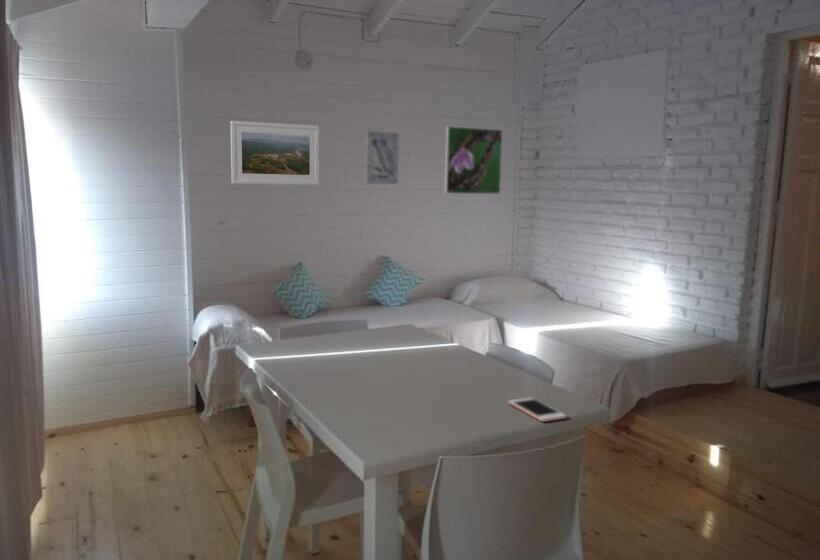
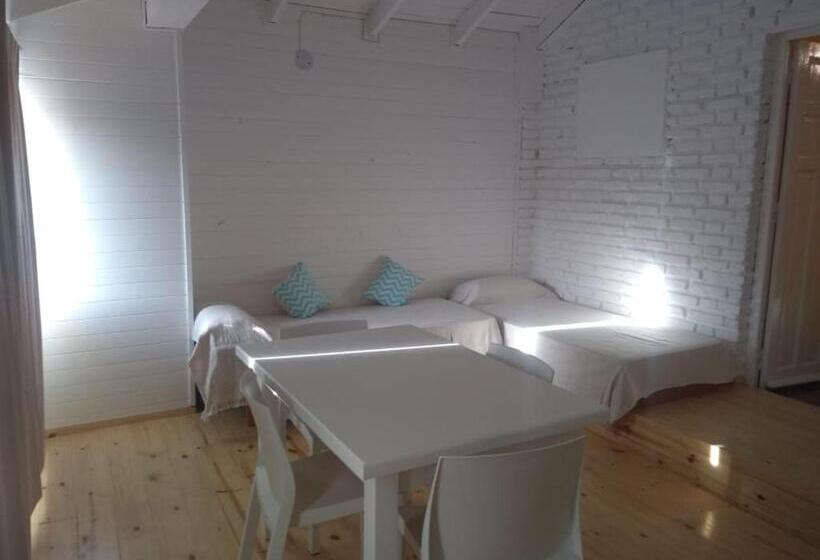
- cell phone (536, 409)
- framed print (276, 154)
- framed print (473, 161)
- wall art (382, 158)
